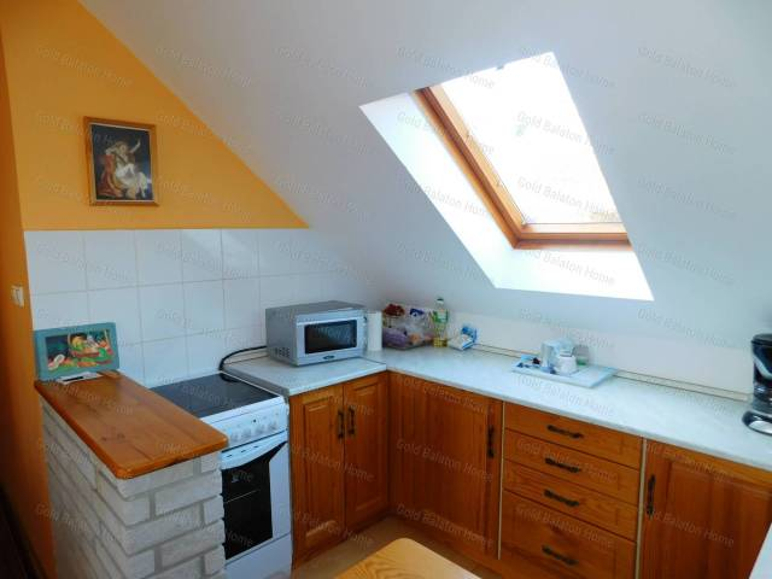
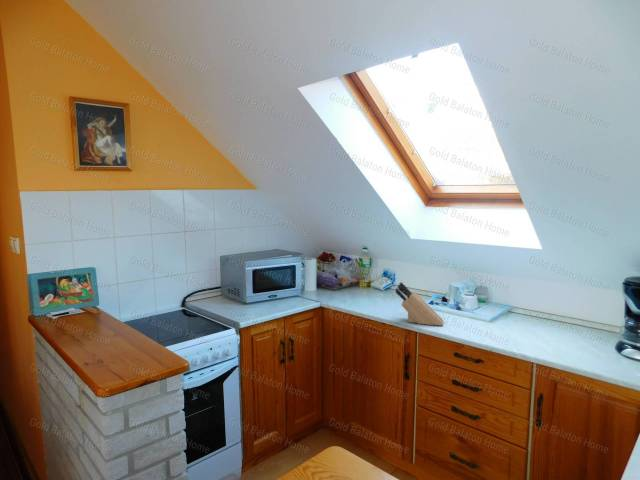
+ knife block (418, 302)
